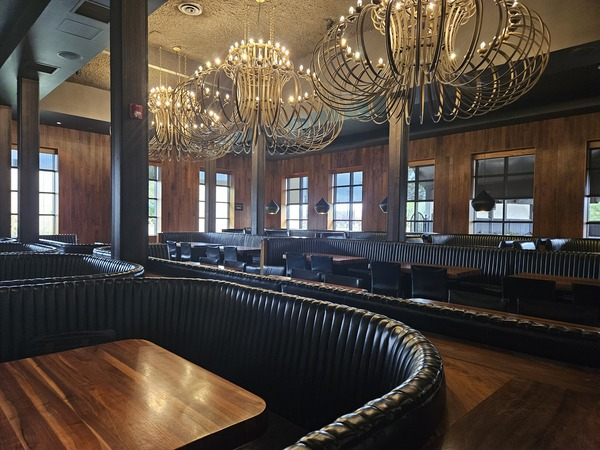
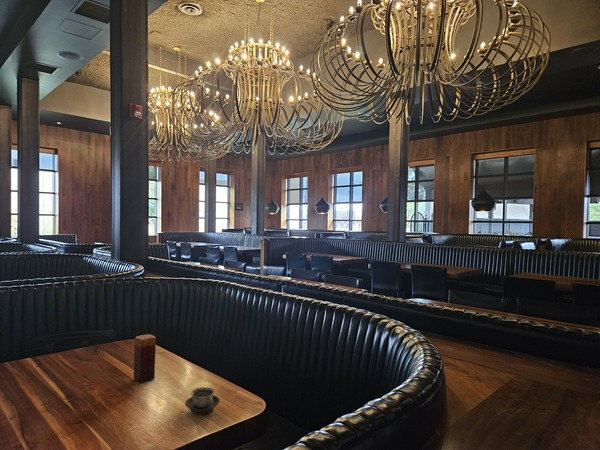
+ cup (202, 400)
+ candle (144, 357)
